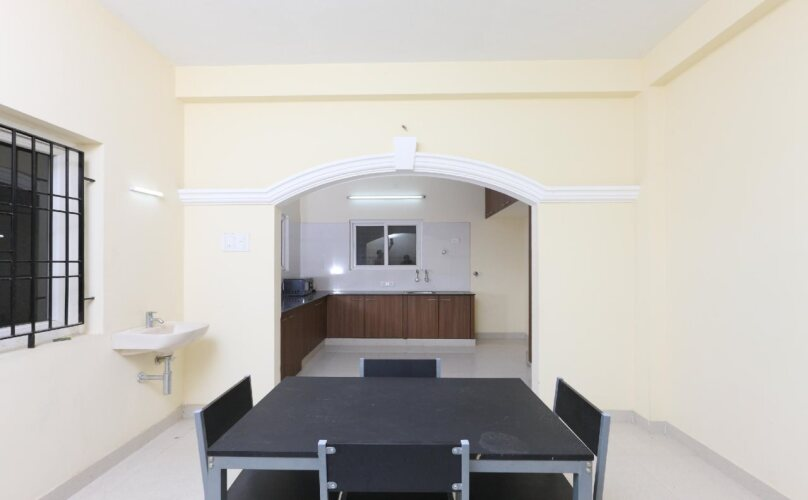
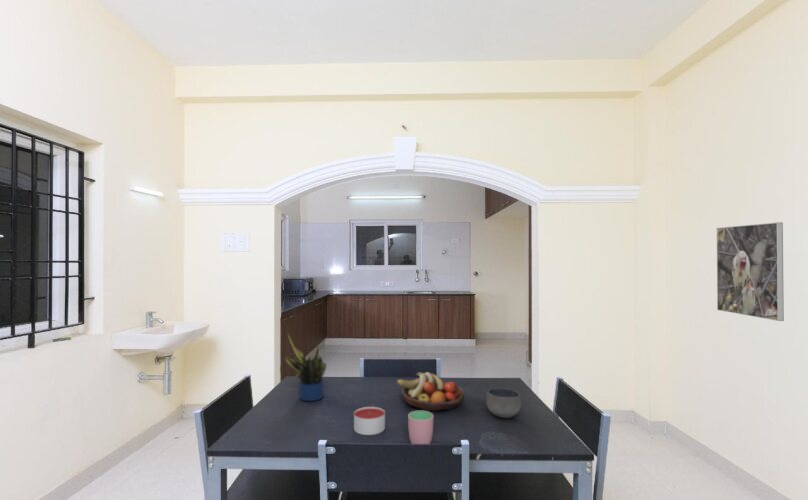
+ bowl (503, 403)
+ fruit bowl (432, 388)
+ candle (369, 419)
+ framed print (747, 270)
+ potted plant (303, 366)
+ cup (420, 427)
